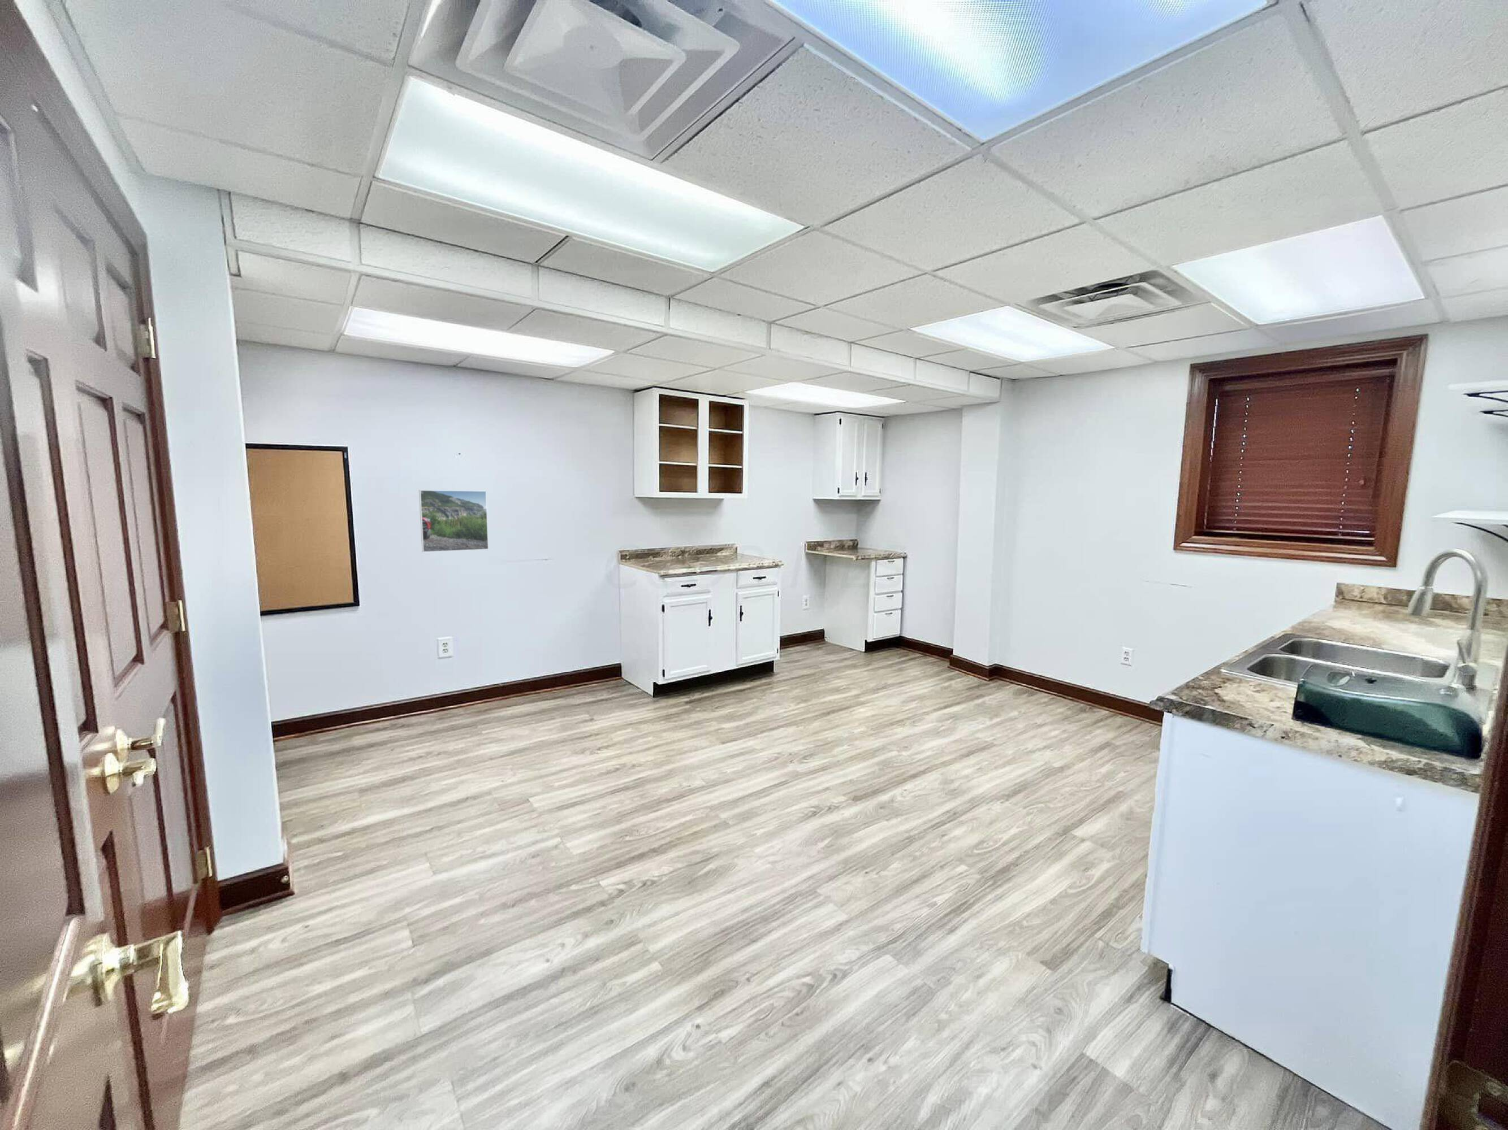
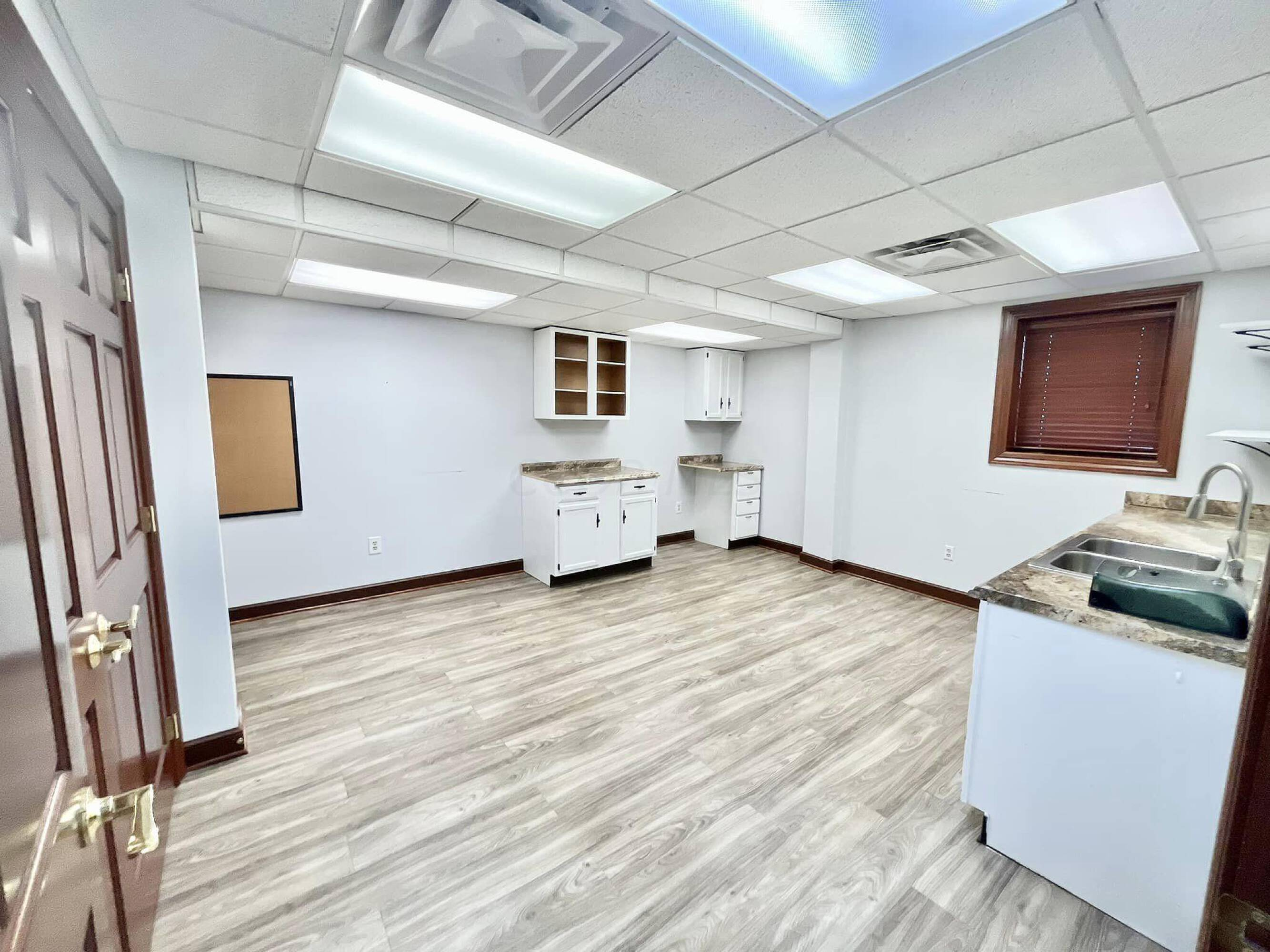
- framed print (455, 520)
